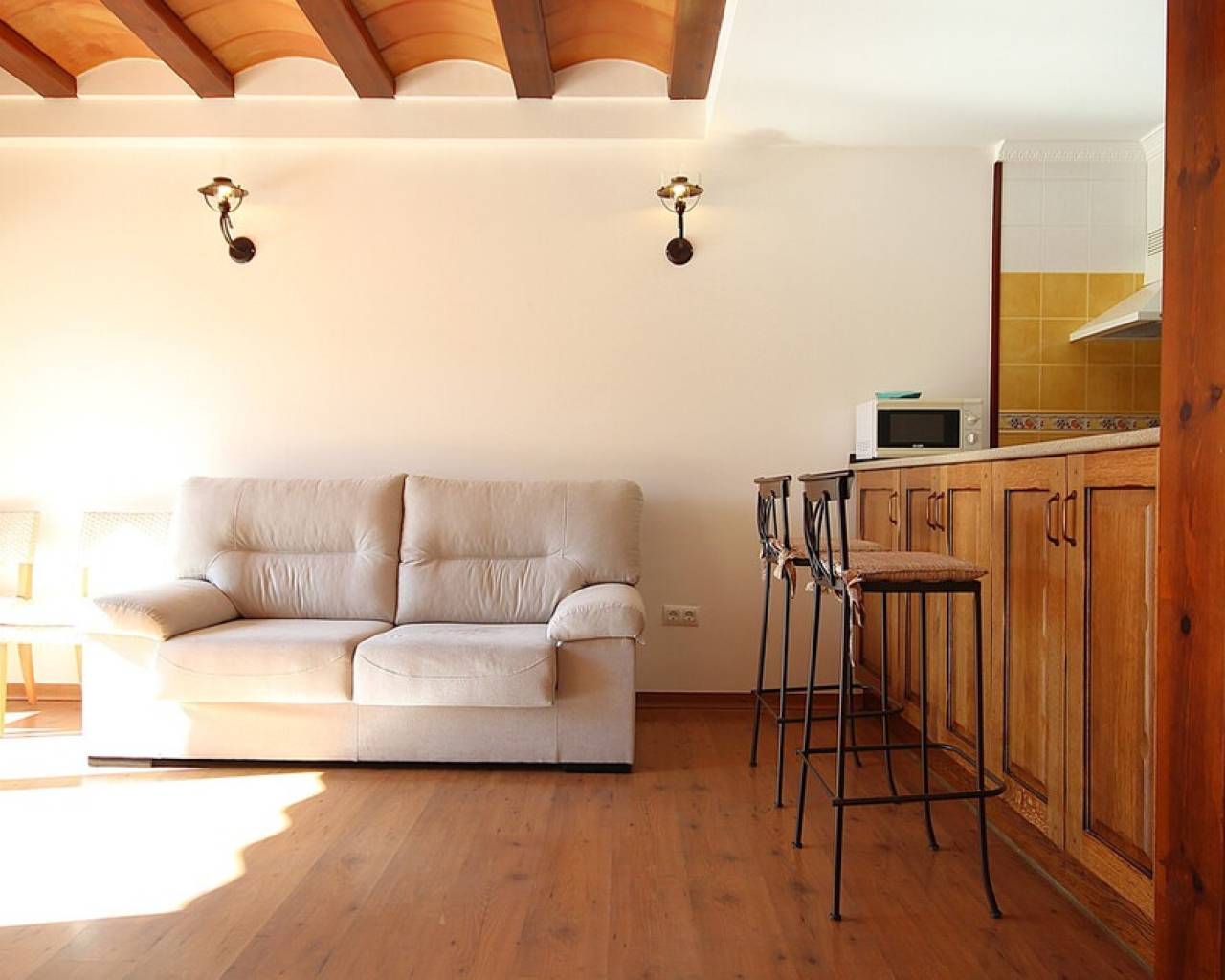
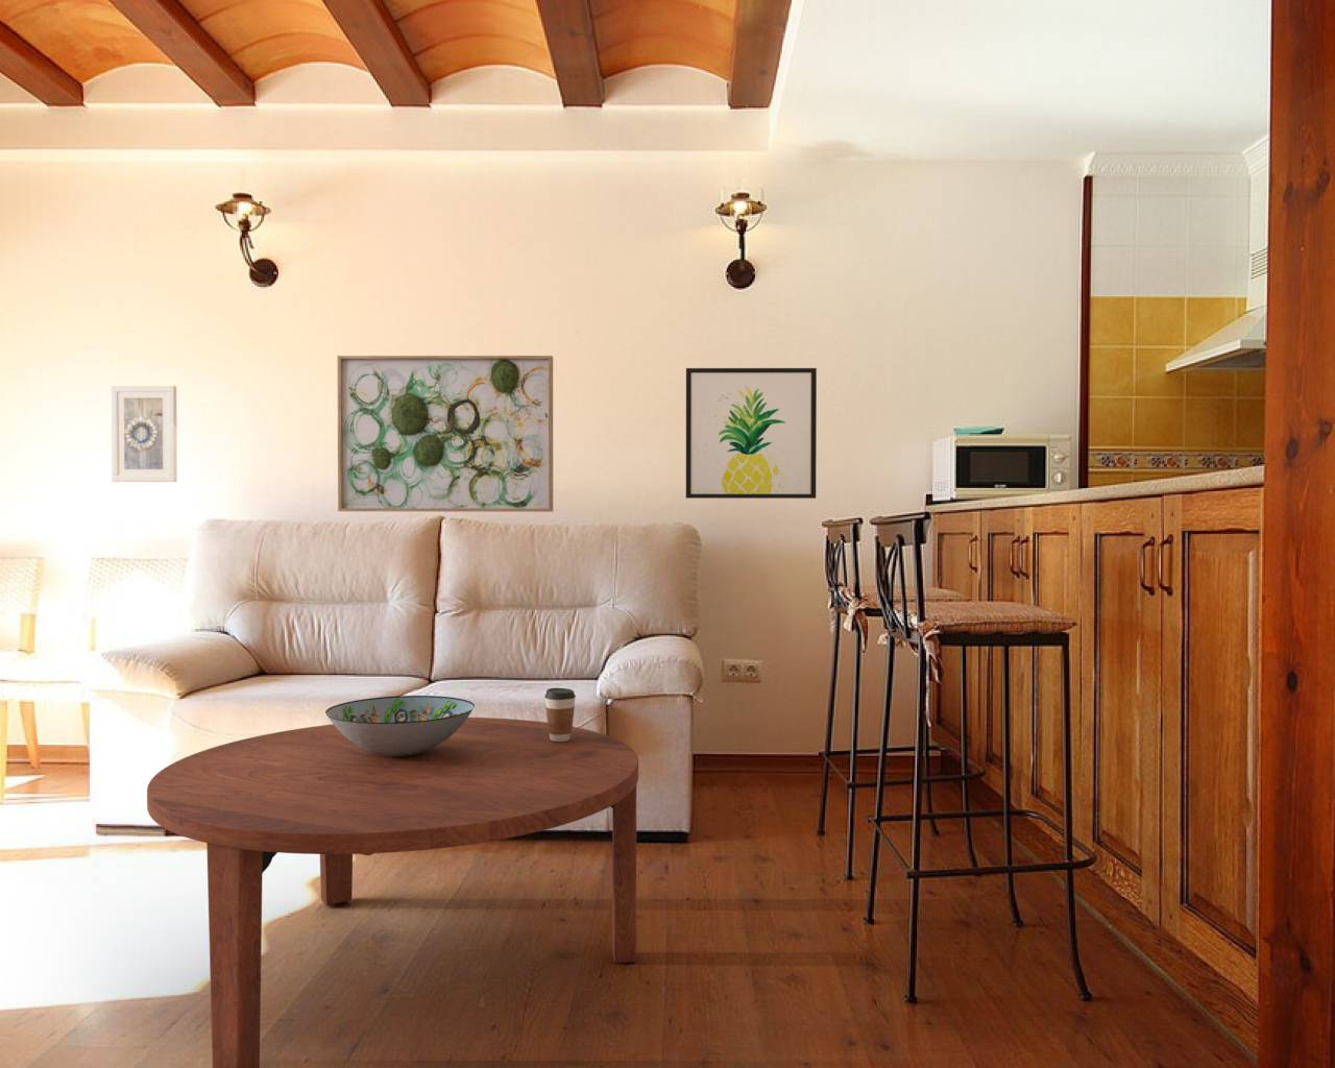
+ decorative bowl (401, 729)
+ coffee table (403, 851)
+ coffee cup (560, 714)
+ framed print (144, 433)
+ wall art (750, 433)
+ wall art (445, 434)
